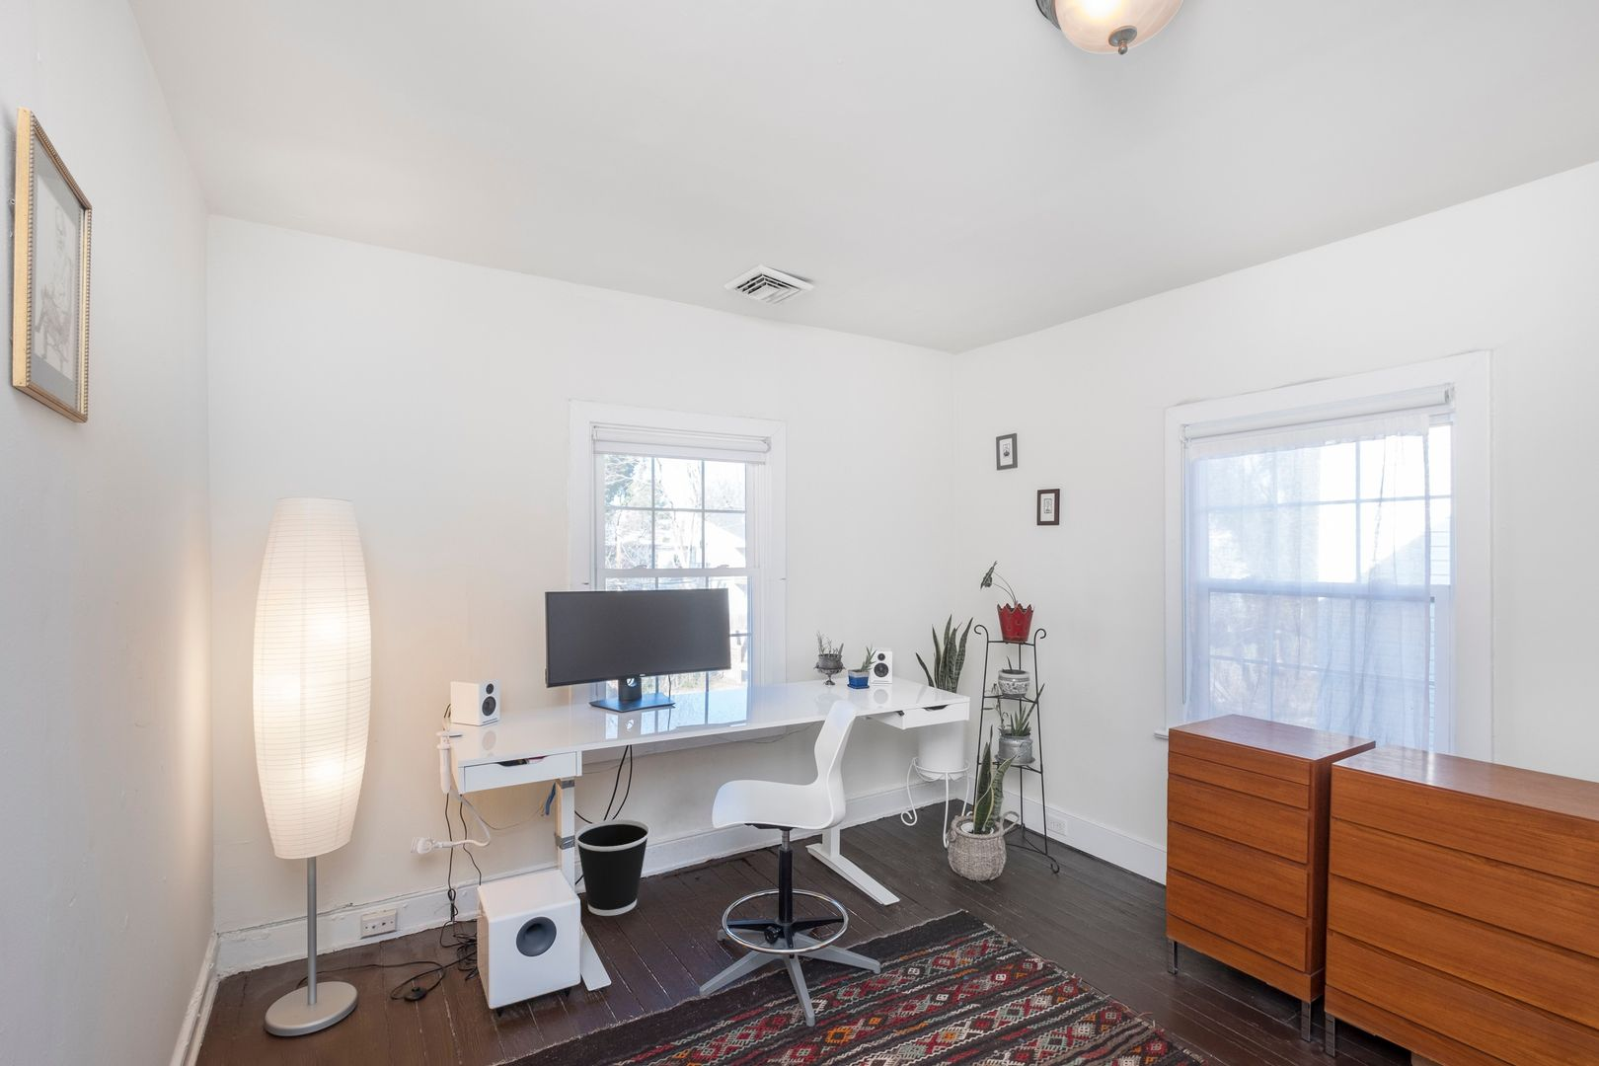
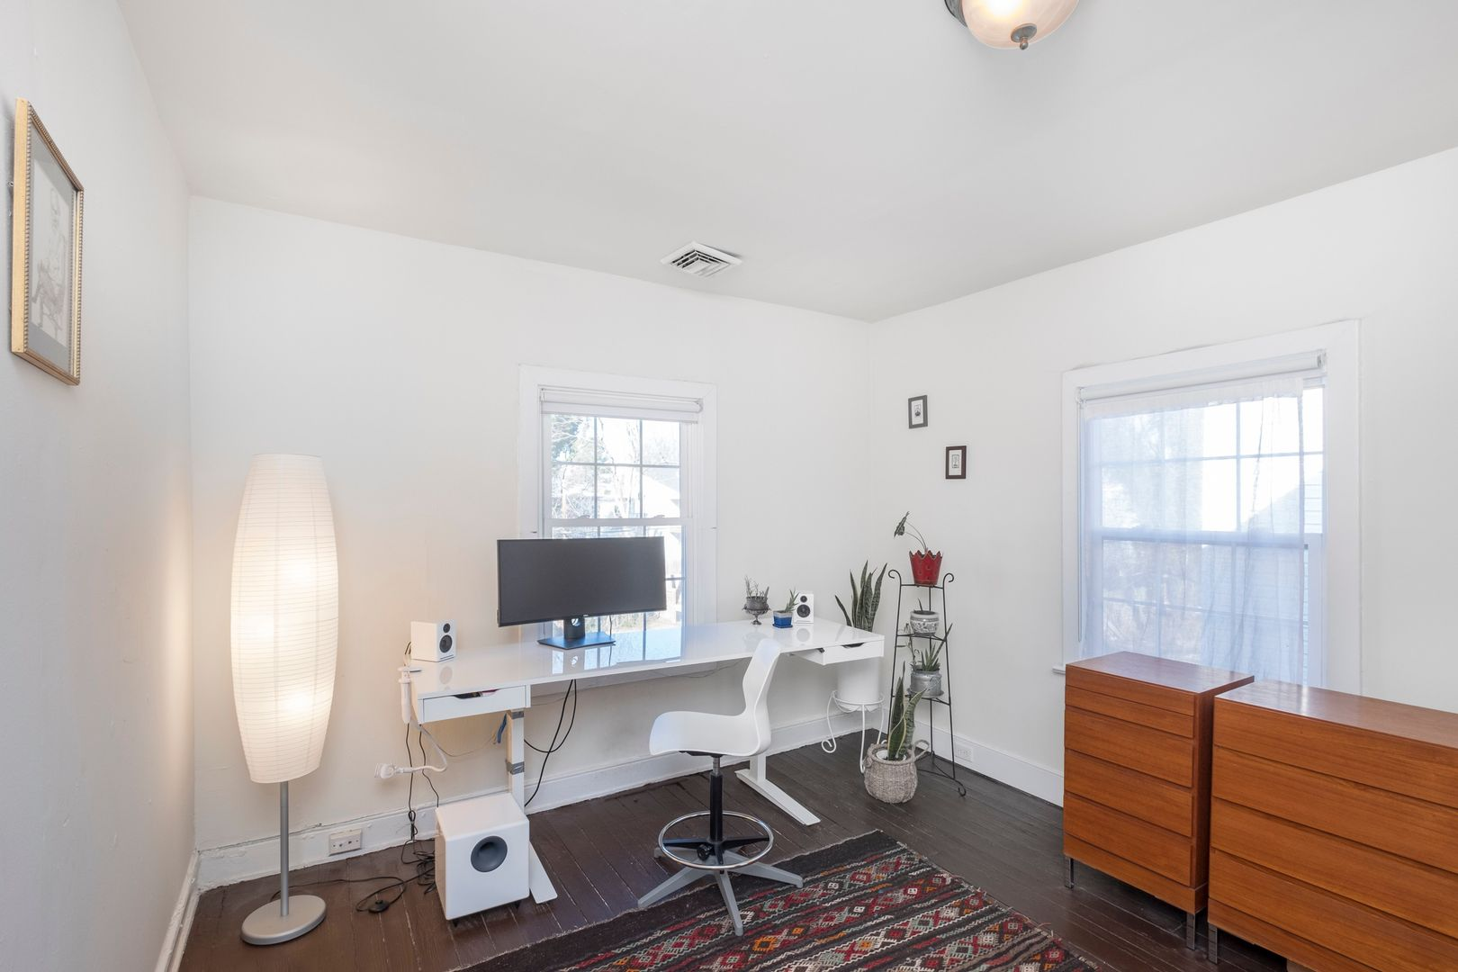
- wastebasket (612, 867)
